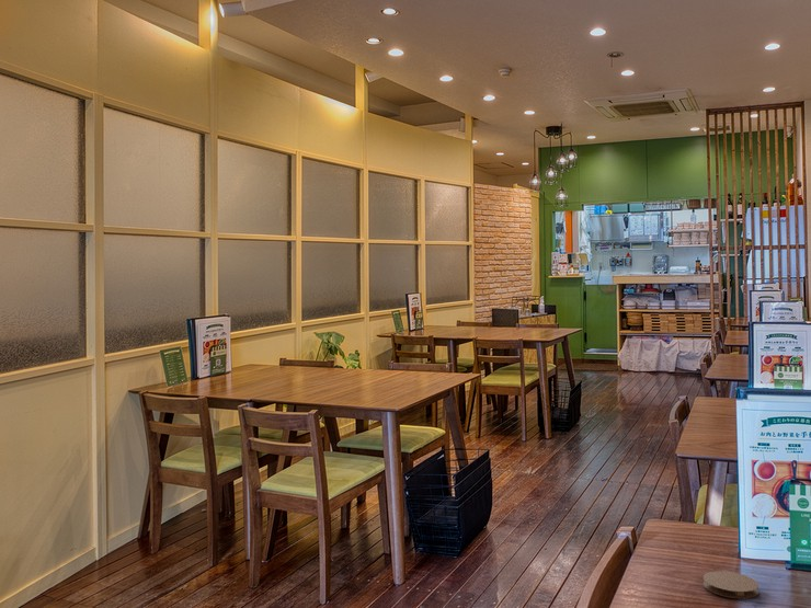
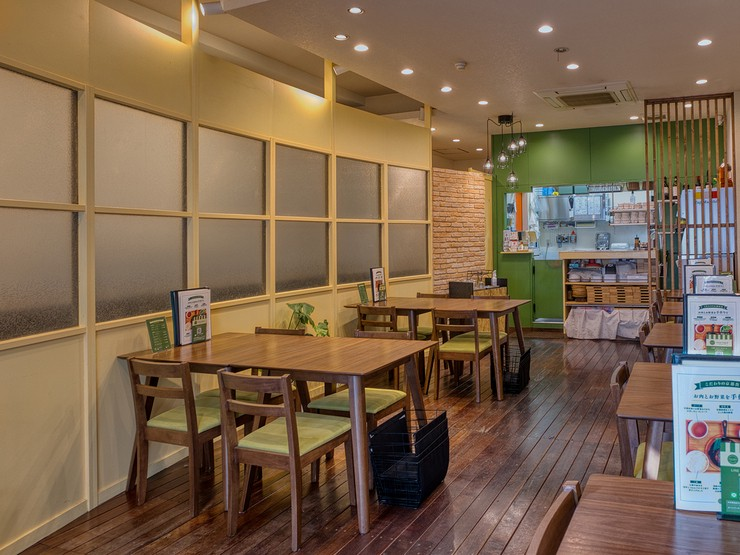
- coaster (730, 584)
